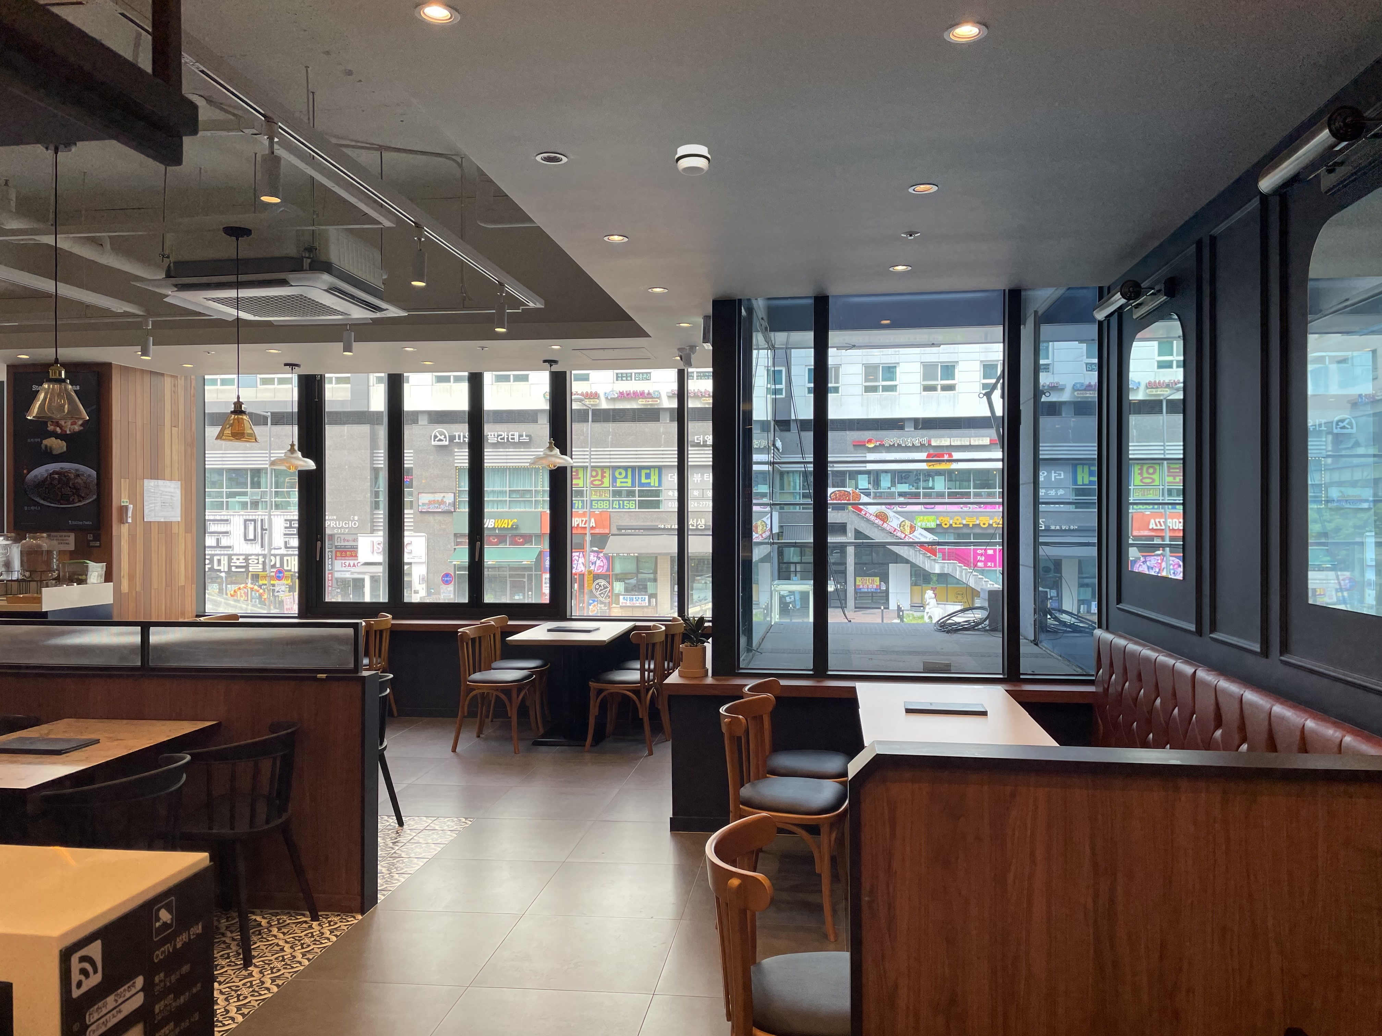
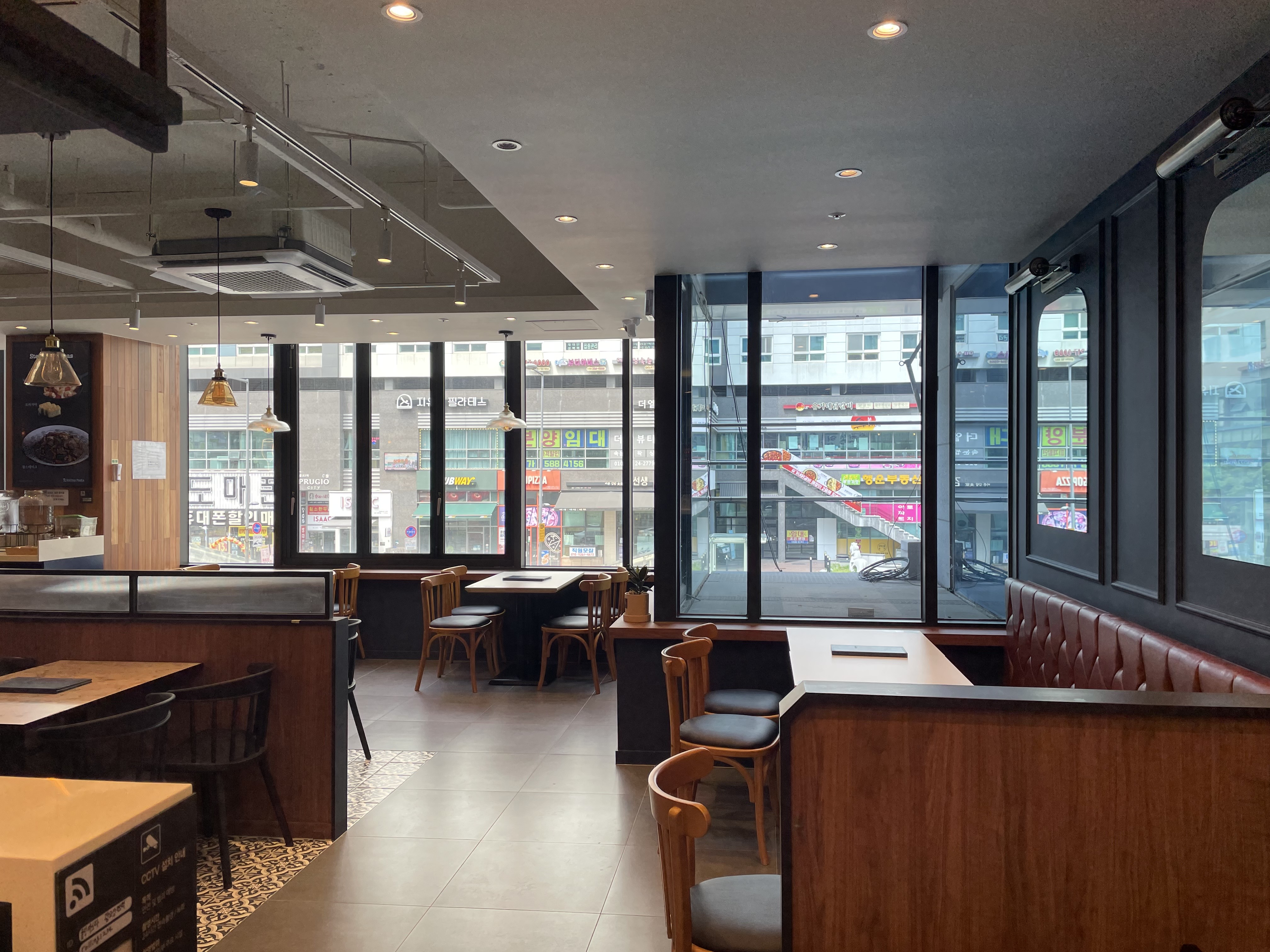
- smoke detector (693, 160)
